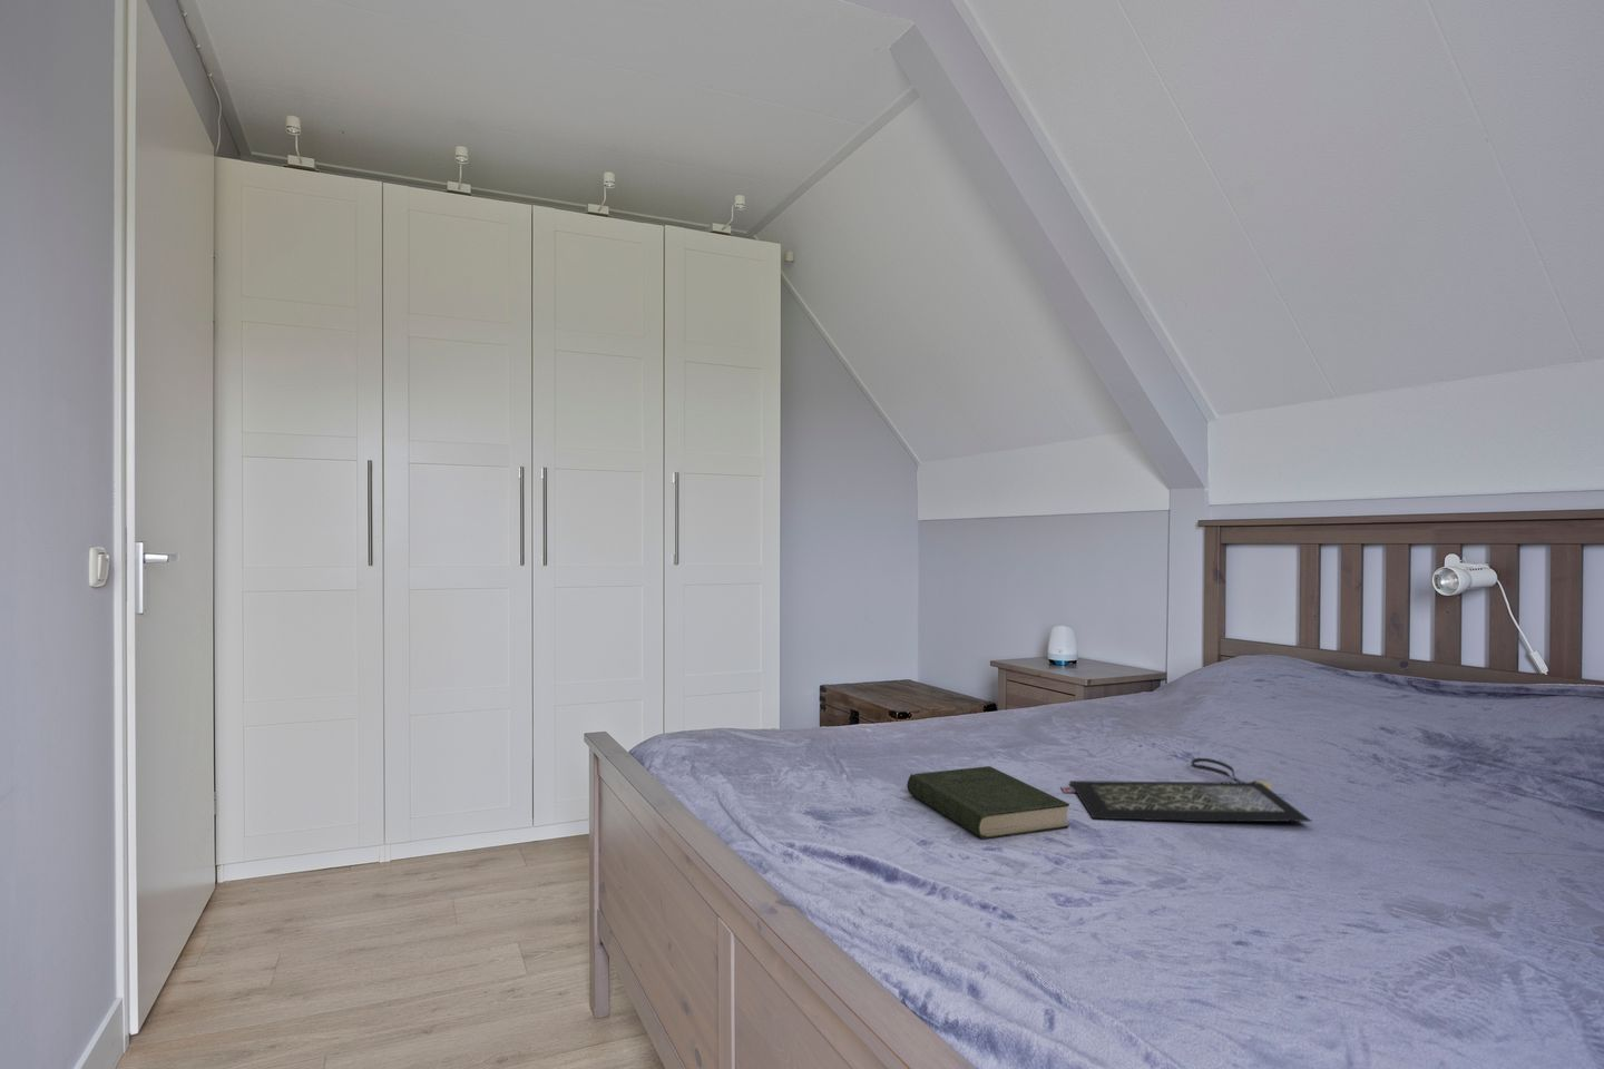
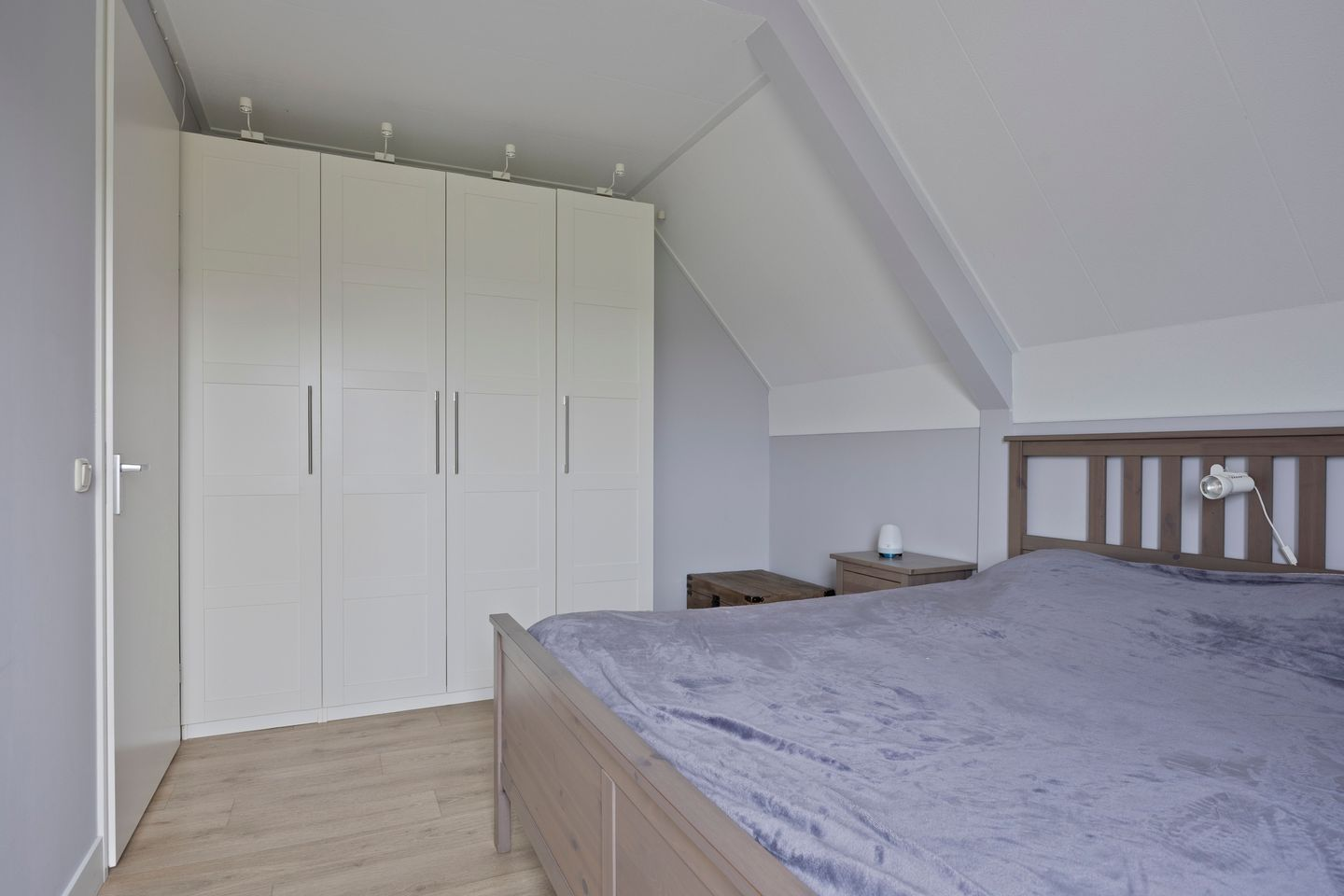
- clutch bag (1190, 797)
- book (983, 798)
